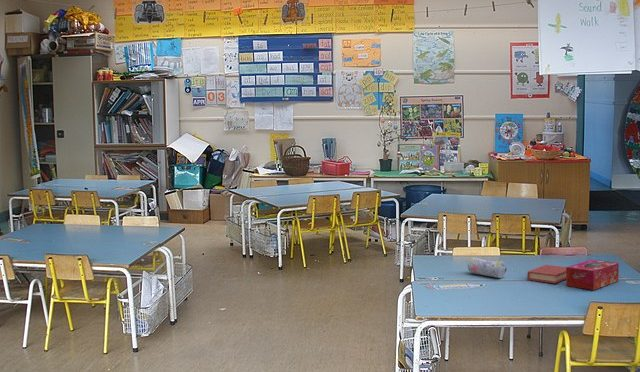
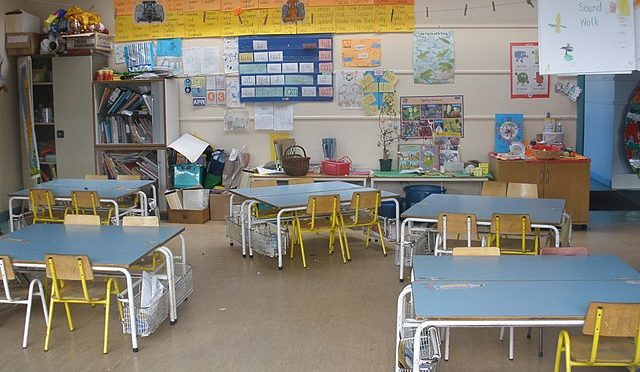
- tissue box (592, 274)
- pencil case (486, 267)
- book (550, 273)
